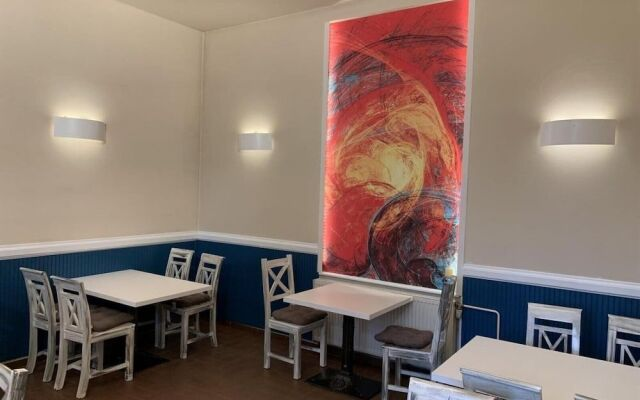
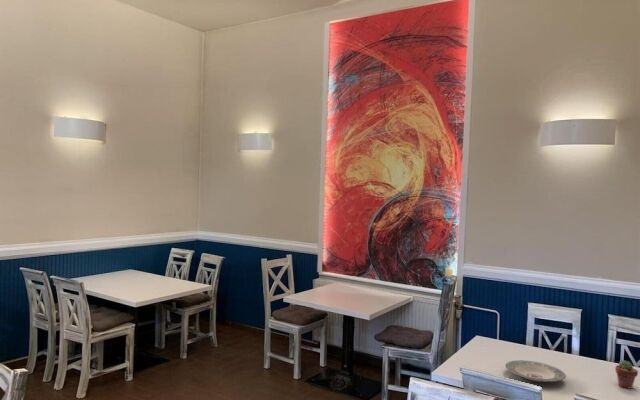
+ potted succulent (626, 373)
+ plate (534, 373)
